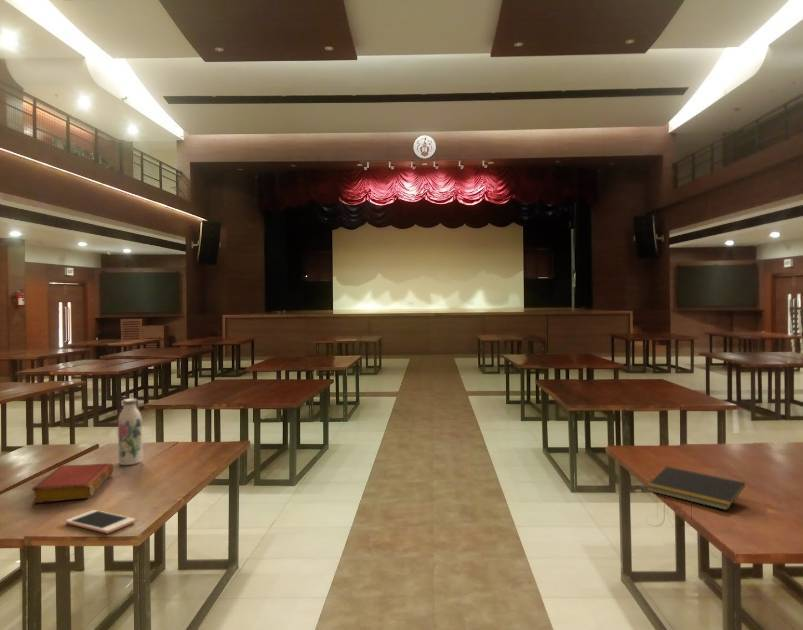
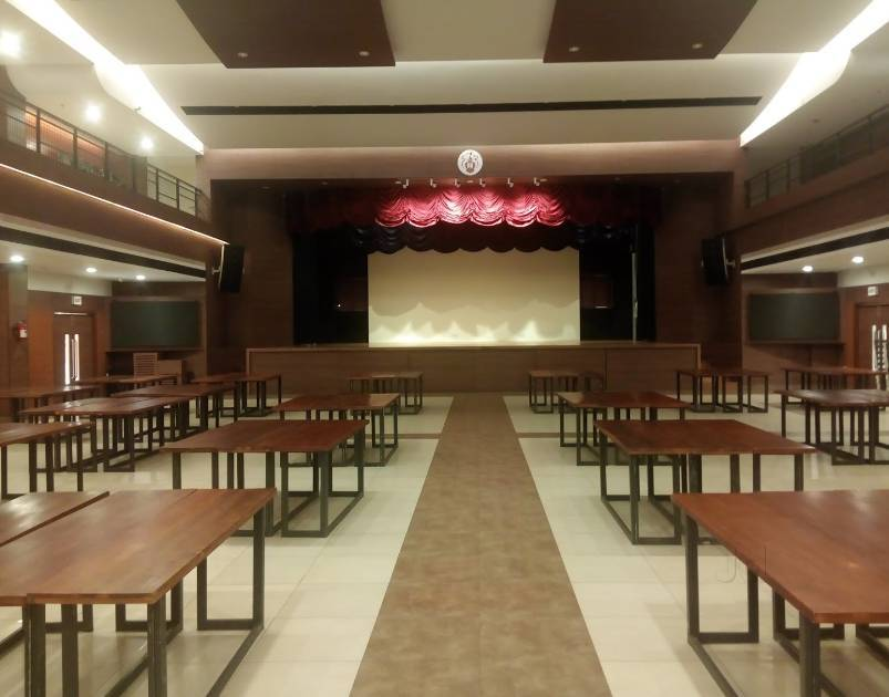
- cell phone (100, 521)
- water bottle (130, 430)
- book (75, 480)
- notepad (694, 486)
